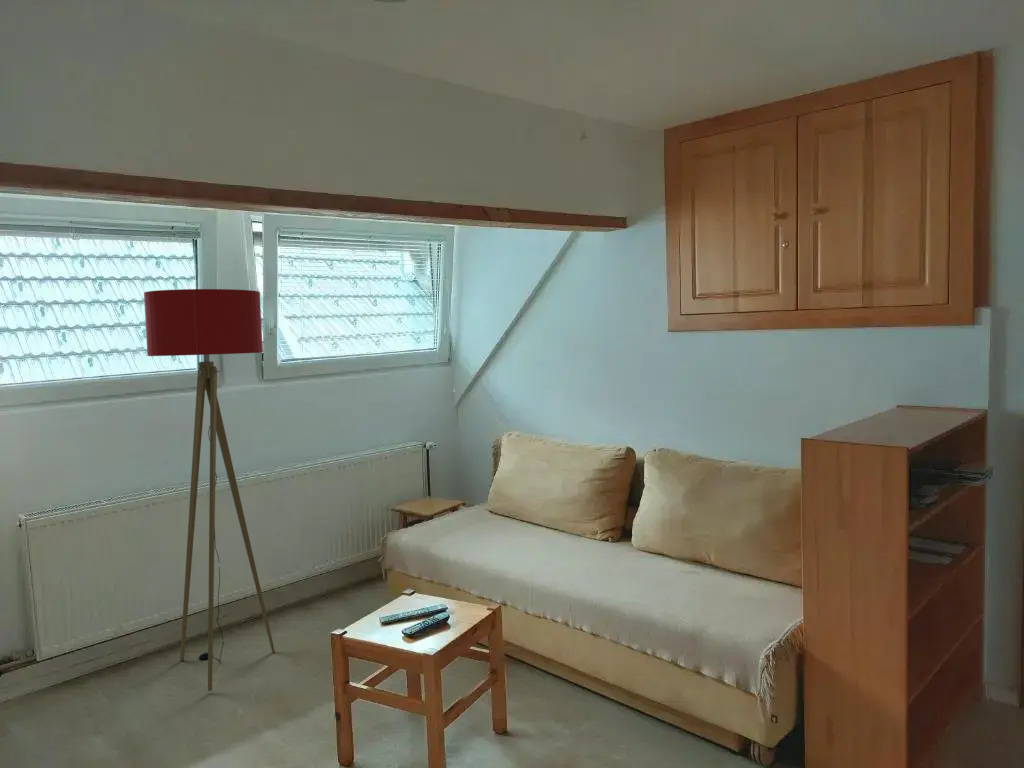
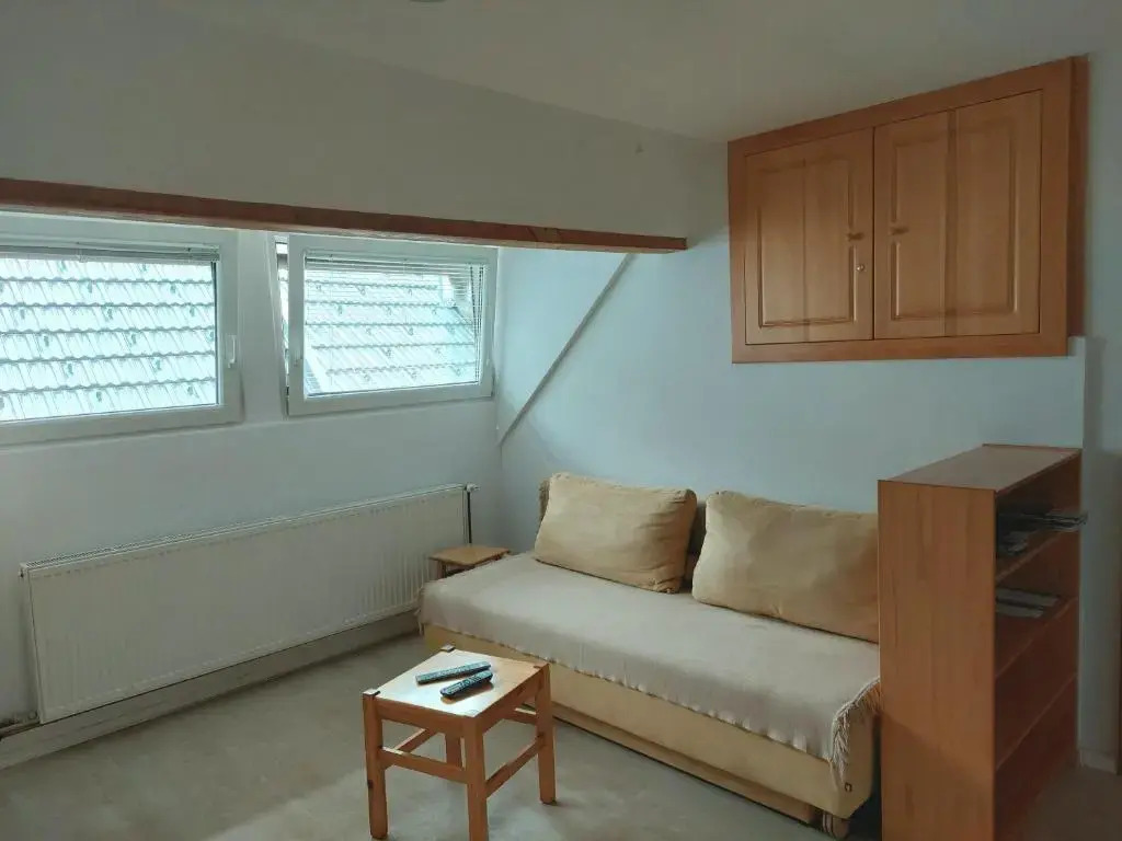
- floor lamp (213, 482)
